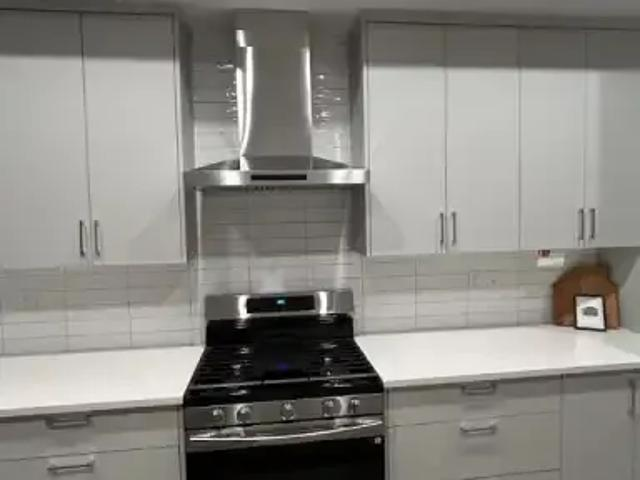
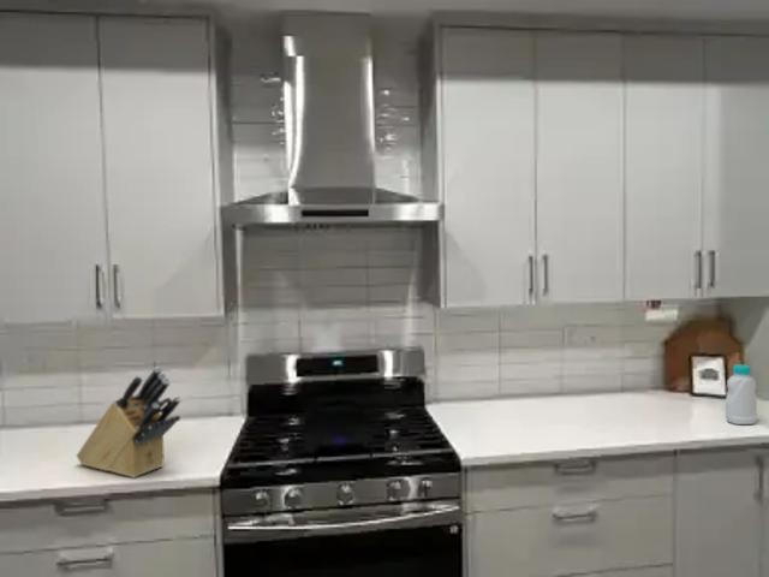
+ knife block (127, 417)
+ bottle (740, 393)
